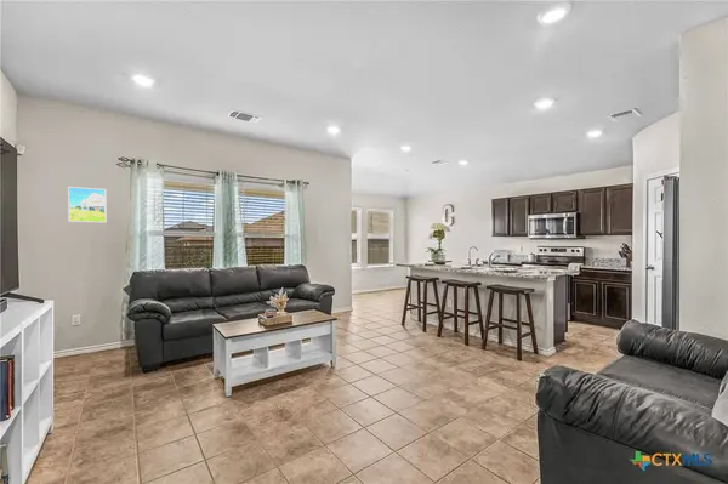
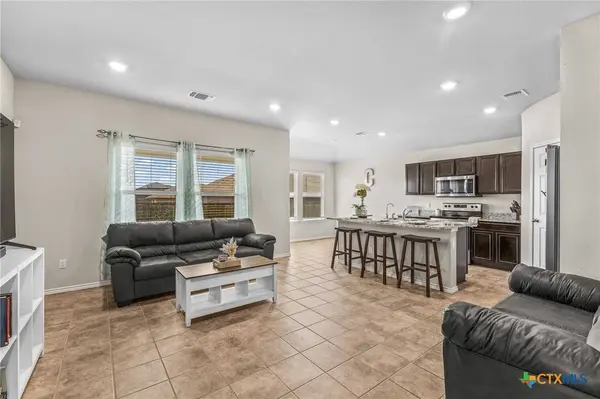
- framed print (87, 205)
